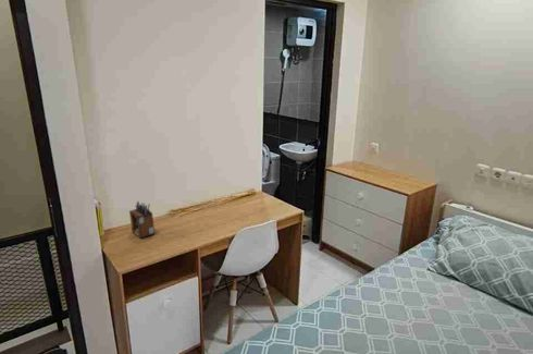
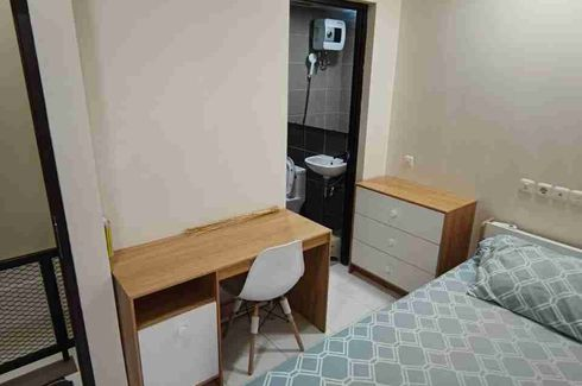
- desk organizer (141, 218)
